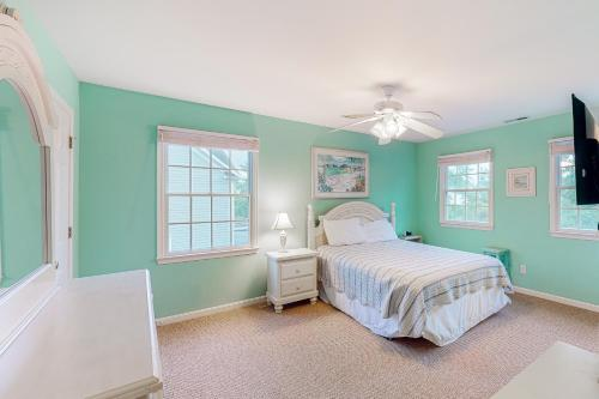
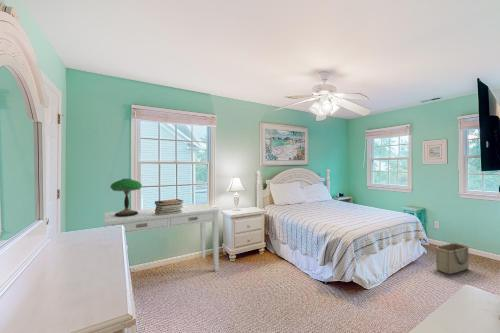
+ book stack (169, 206)
+ desk (162, 228)
+ table lamp (126, 196)
+ basket (452, 257)
